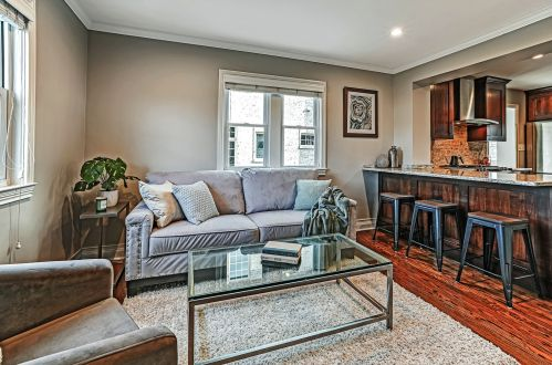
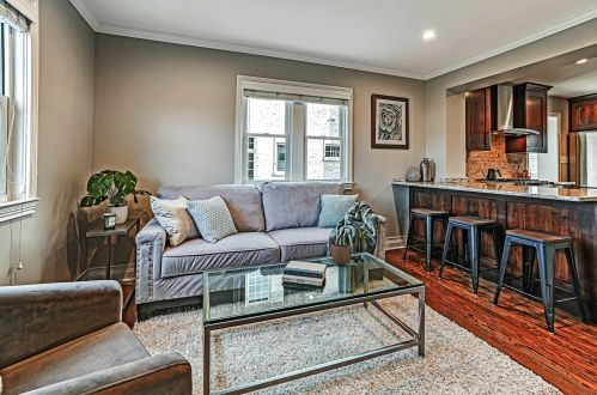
+ decorative bowl (341, 255)
